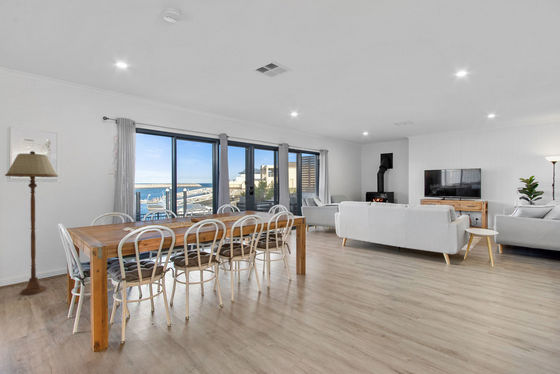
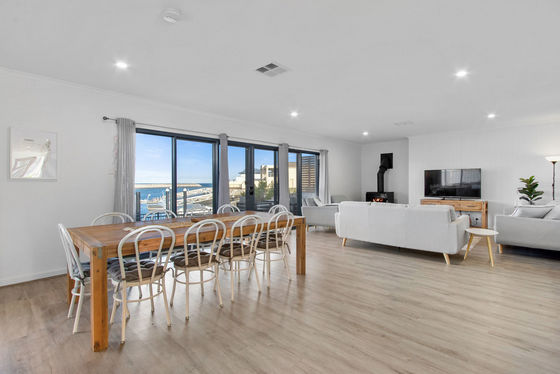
- floor lamp (33, 221)
